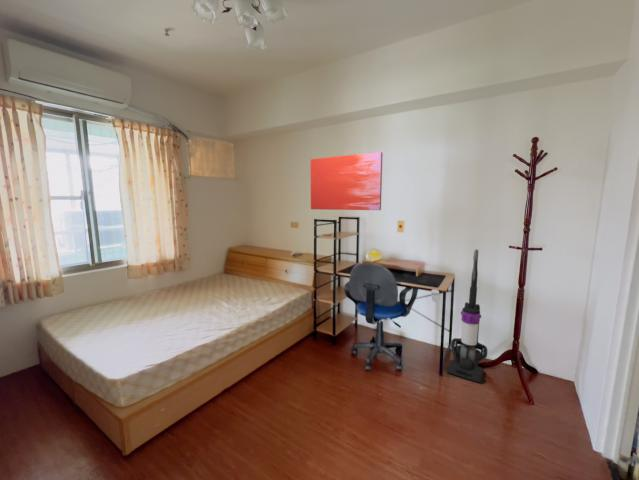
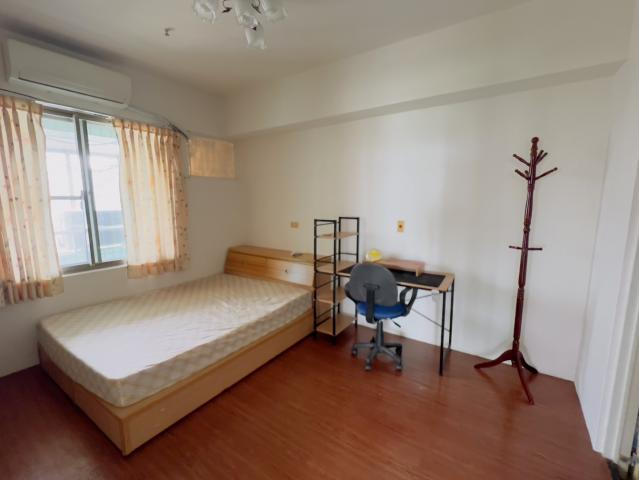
- vacuum cleaner (470, 310)
- wall art (343, 183)
